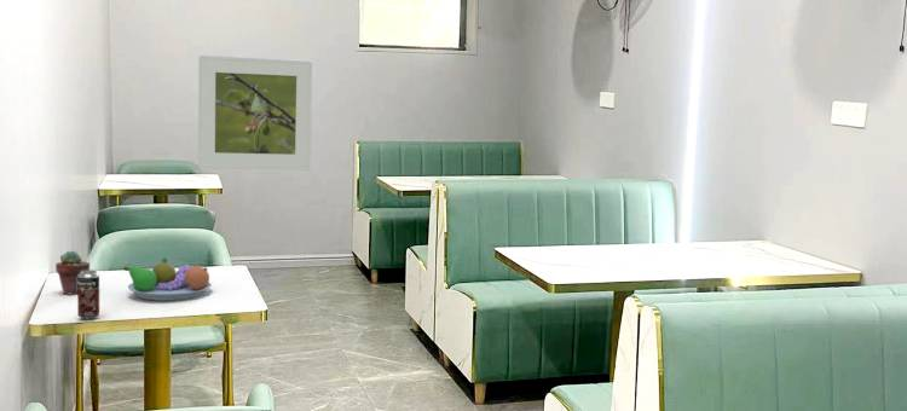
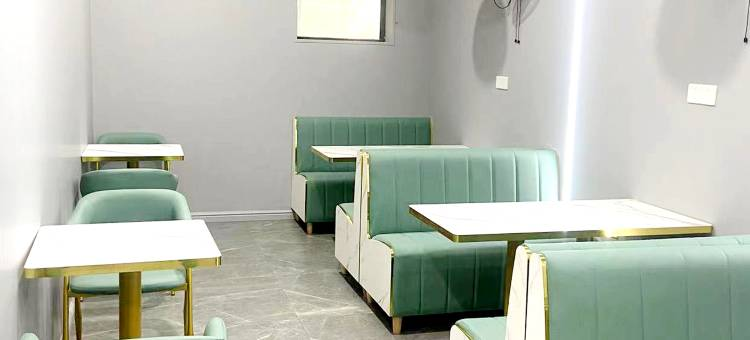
- fruit bowl (167, 277)
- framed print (255, 114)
- beverage can (88, 294)
- potted succulent (73, 271)
